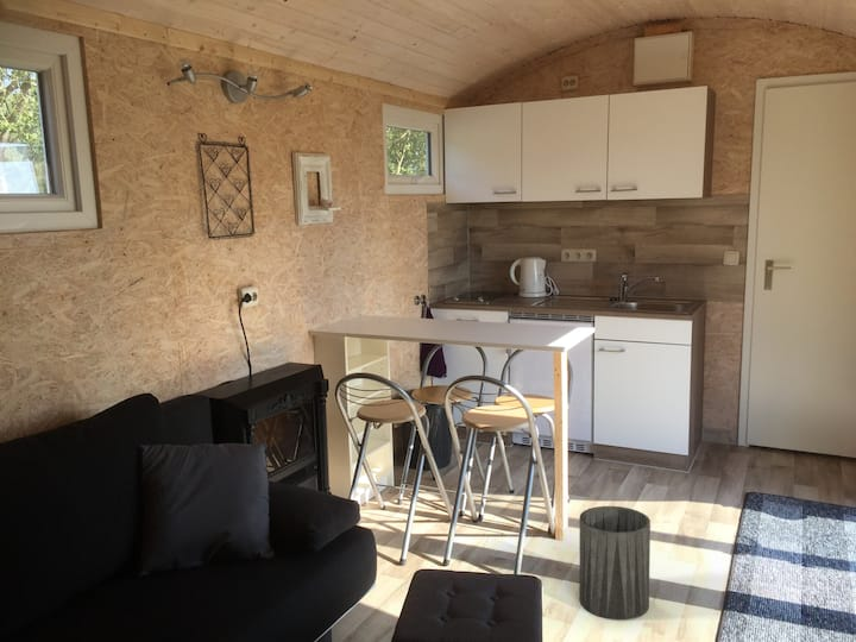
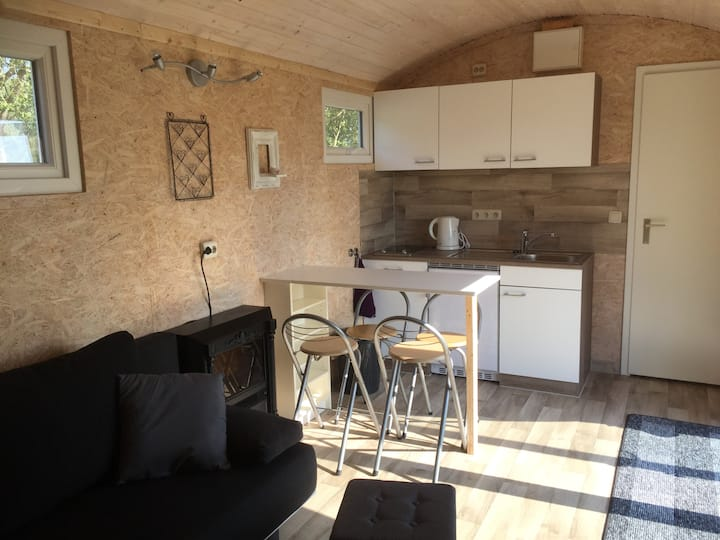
- trash can (613, 560)
